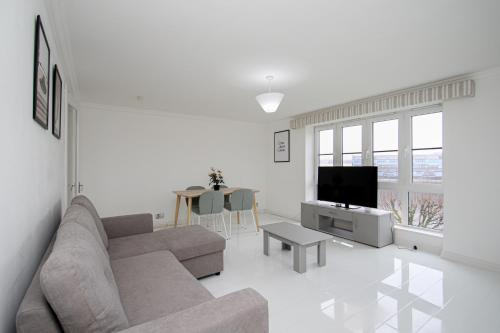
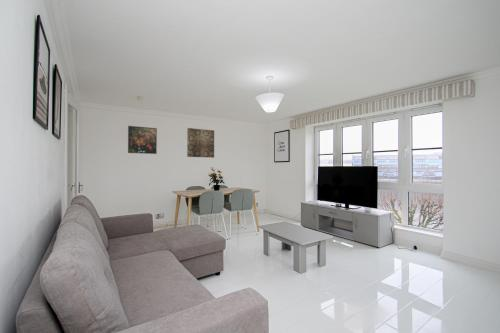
+ wall art (201, 143)
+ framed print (142, 140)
